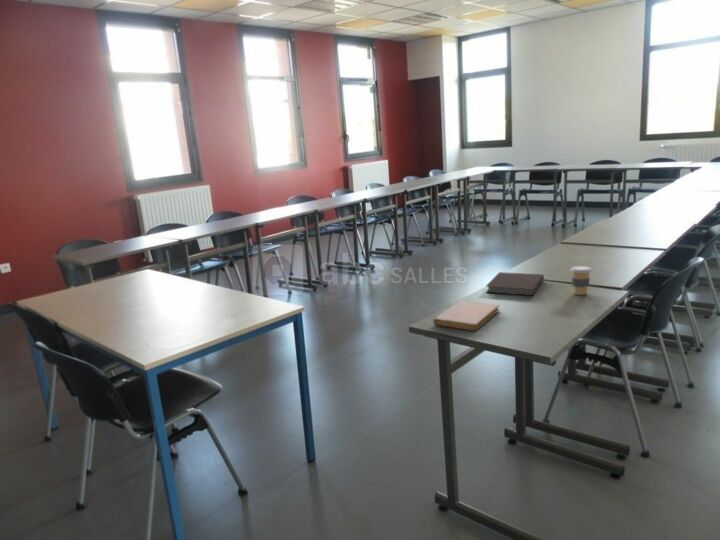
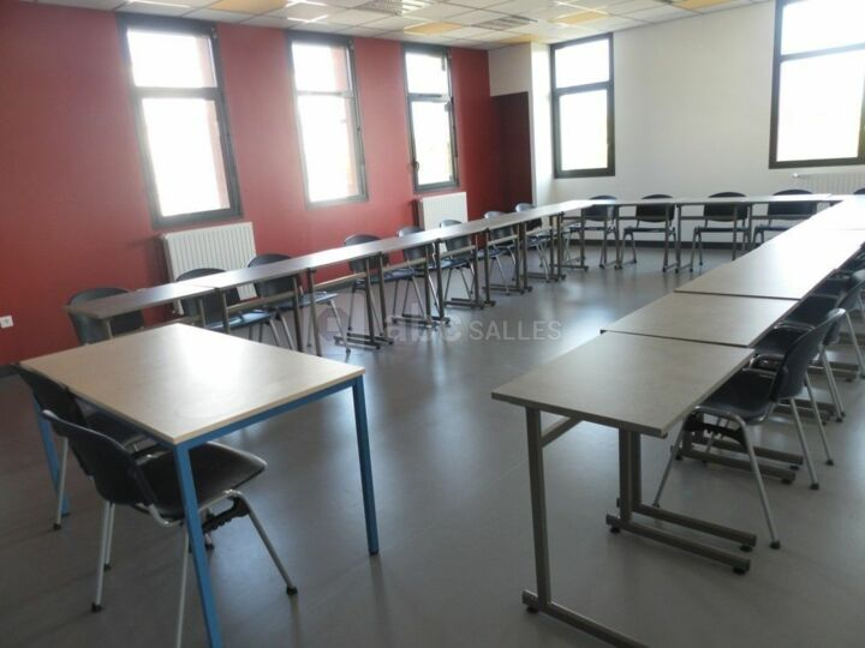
- coffee cup (580, 280)
- notebook (467, 314)
- notebook (515, 283)
